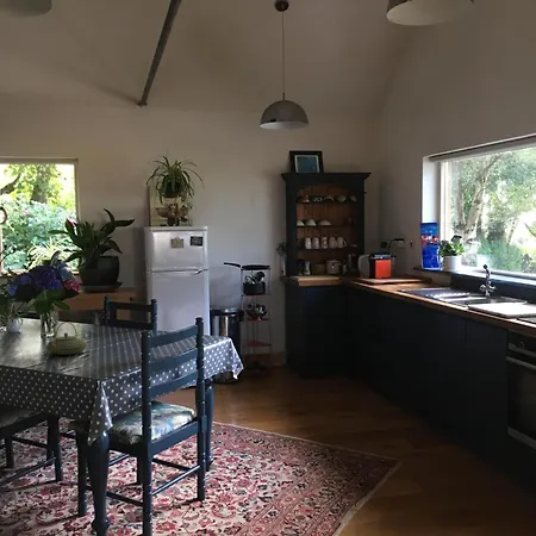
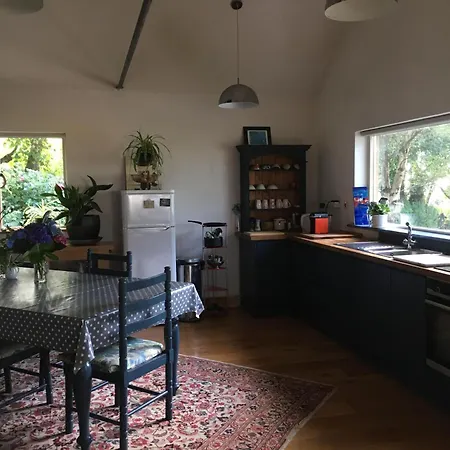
- teapot (64, 337)
